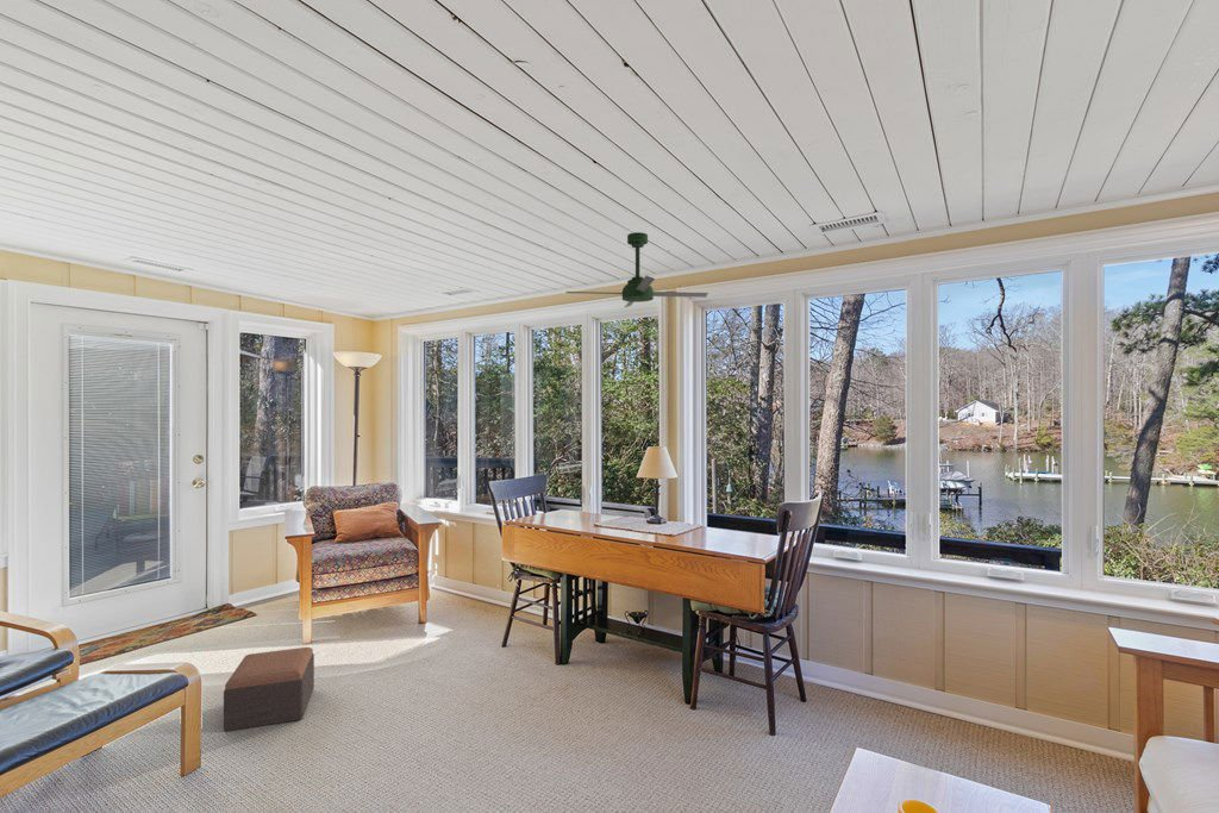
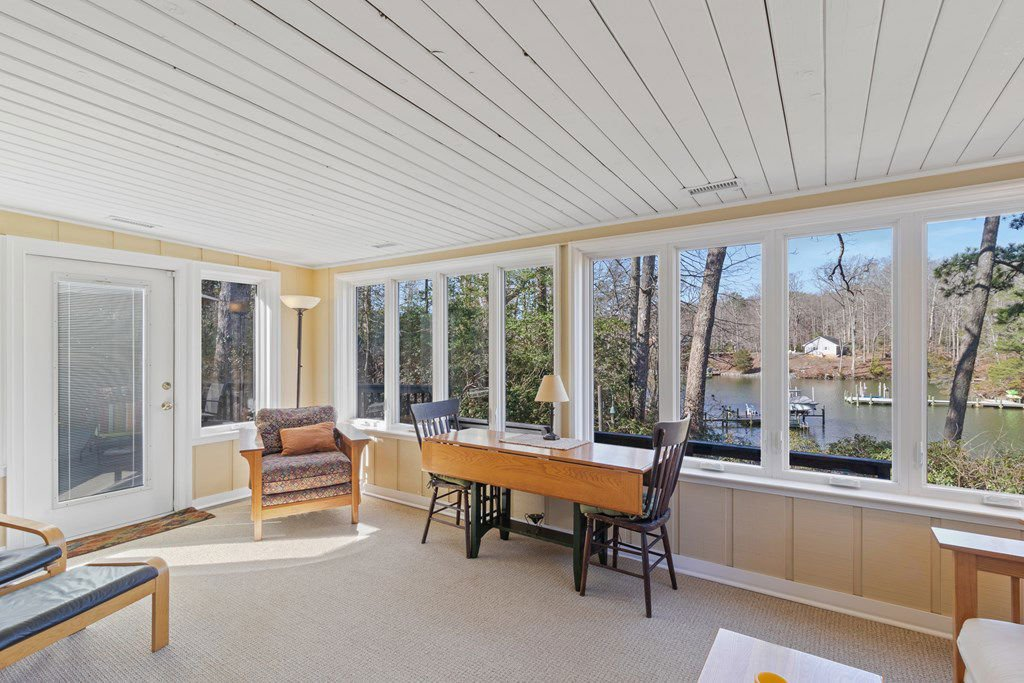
- footstool (271, 684)
- ceiling fan (637, 267)
